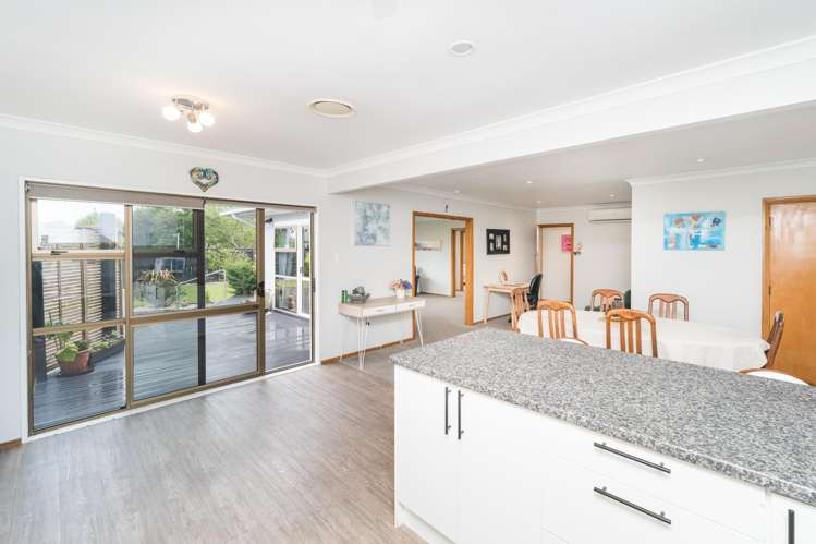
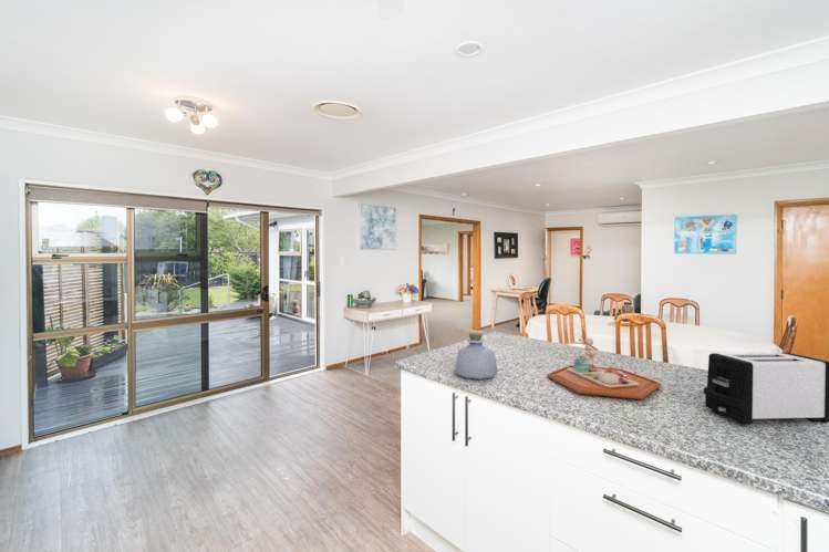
+ toaster (765, 386)
+ bottle (475, 353)
+ food tray (593, 358)
